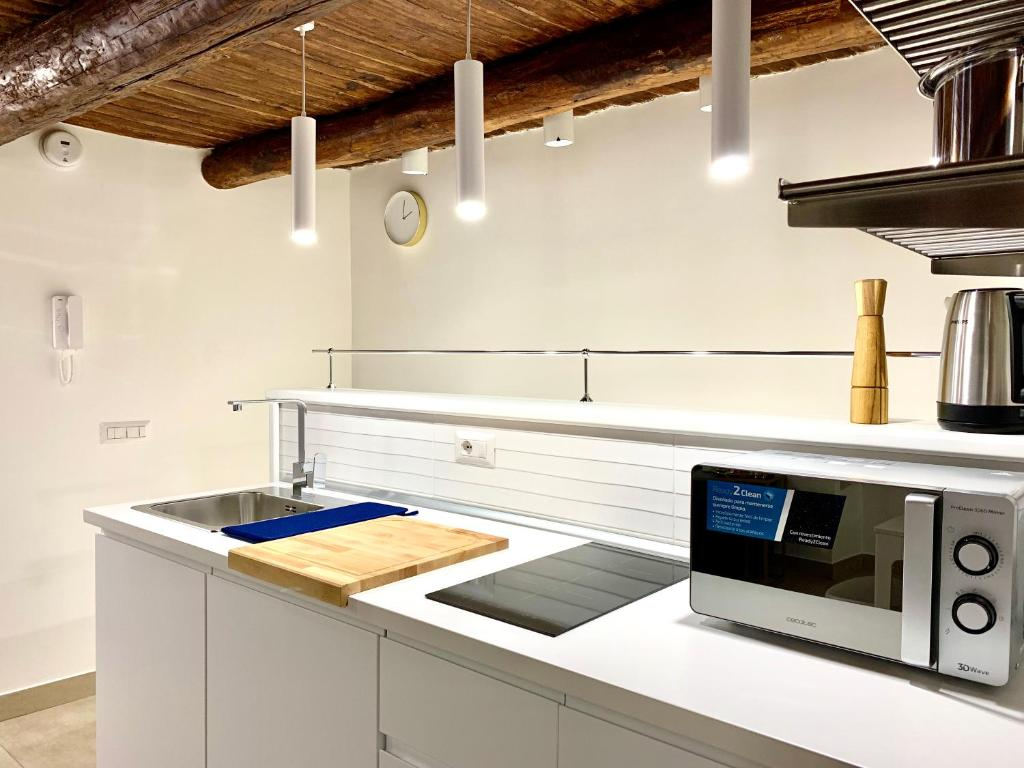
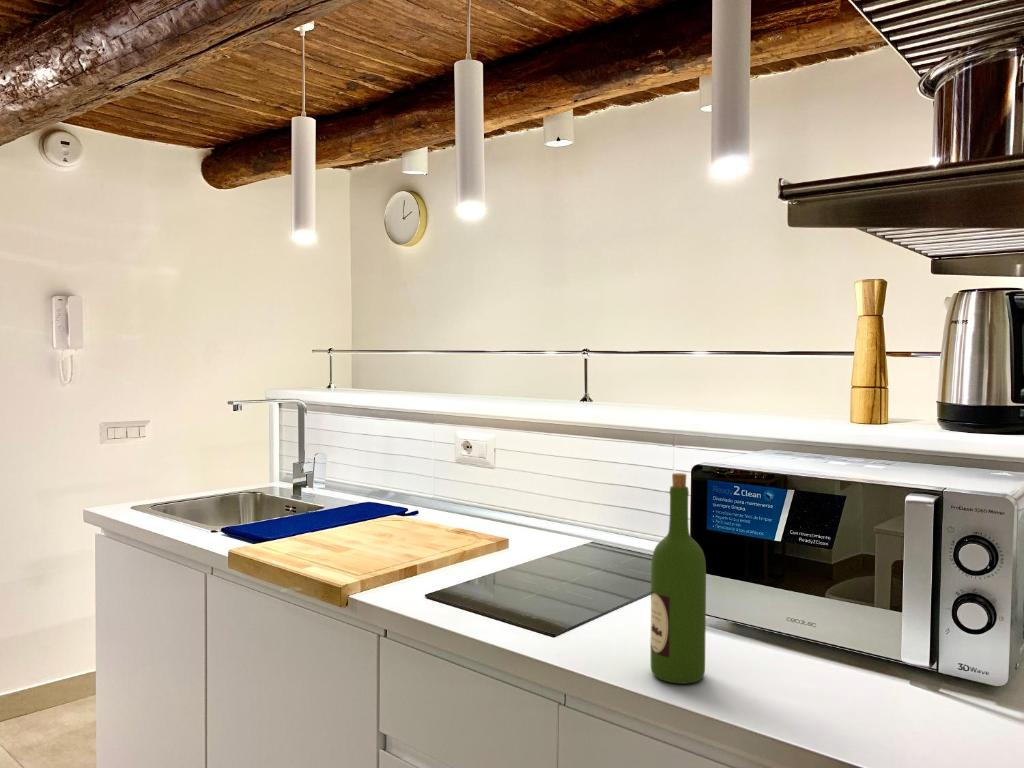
+ wine bottle (678, 574)
